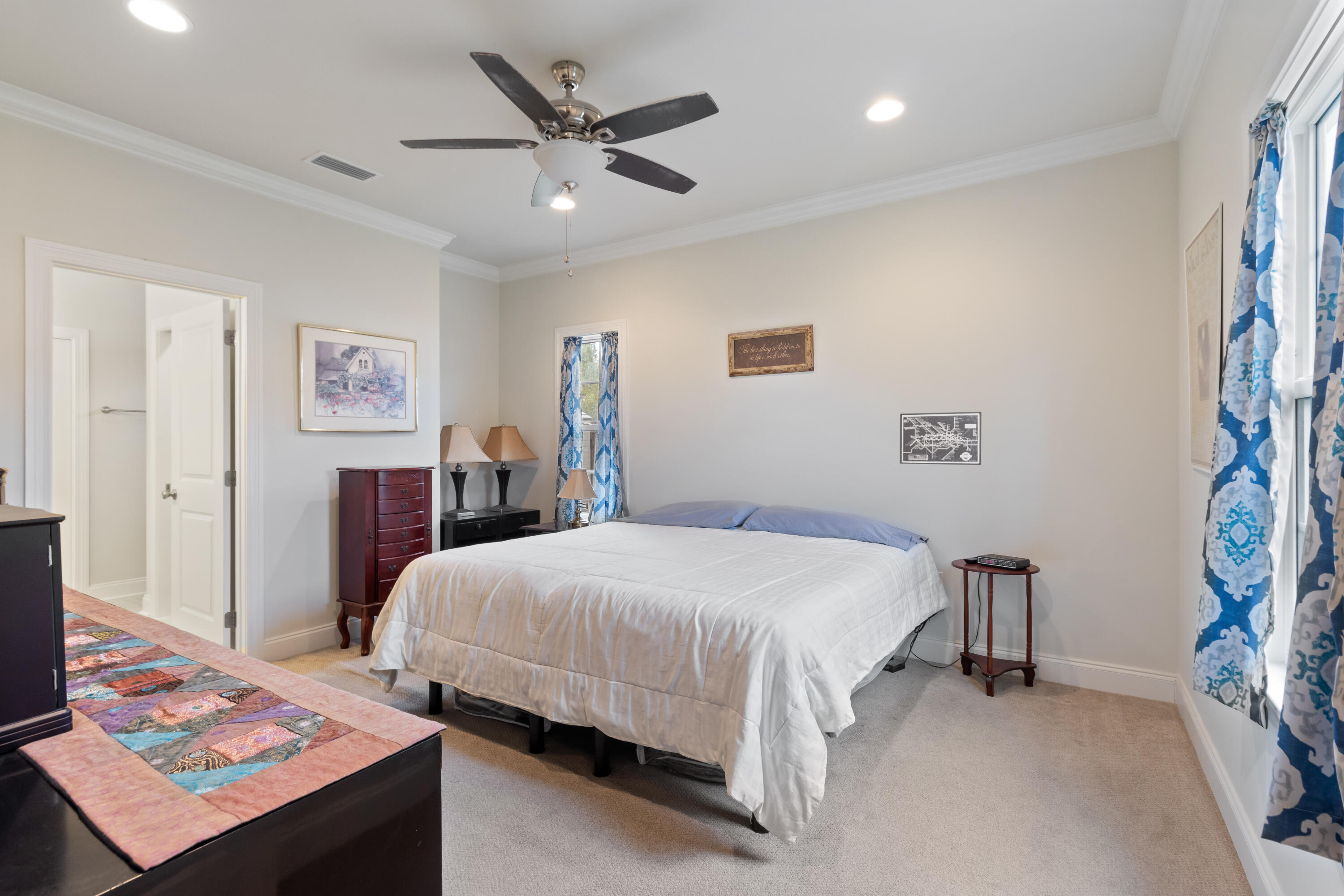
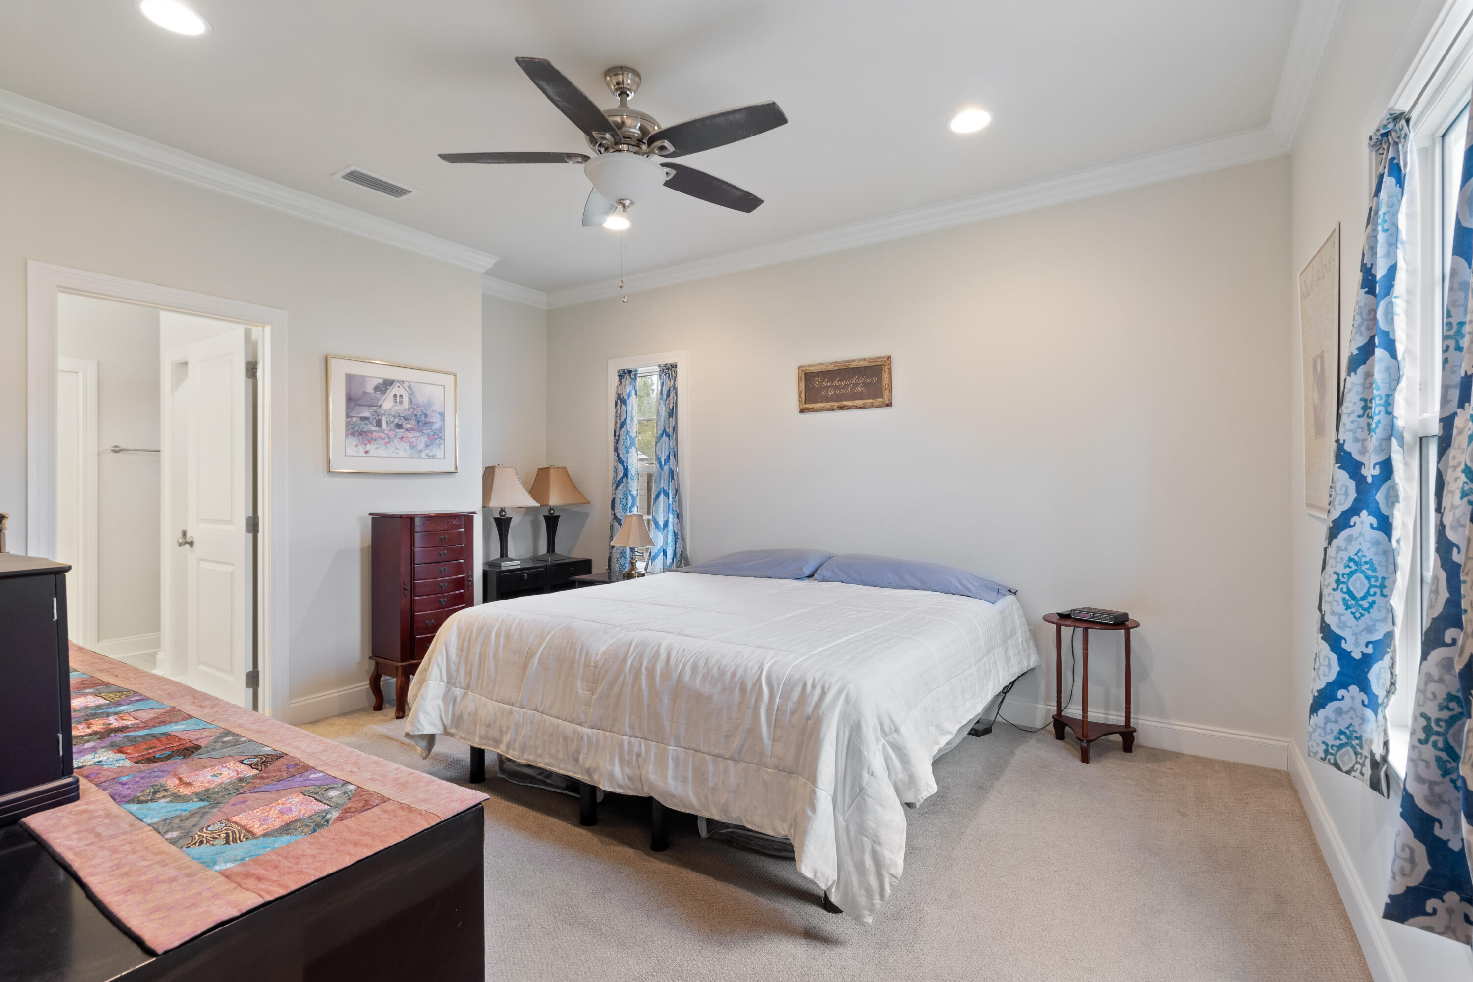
- wall art (939, 438)
